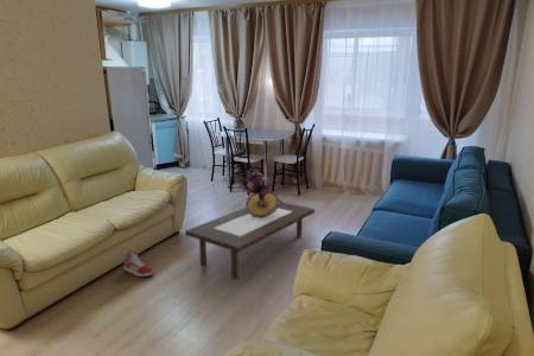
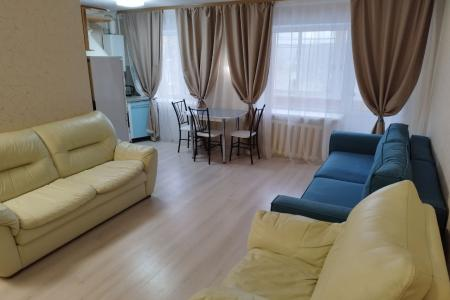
- sneaker (136, 262)
- coffee table (255, 235)
- bouquet (260, 190)
